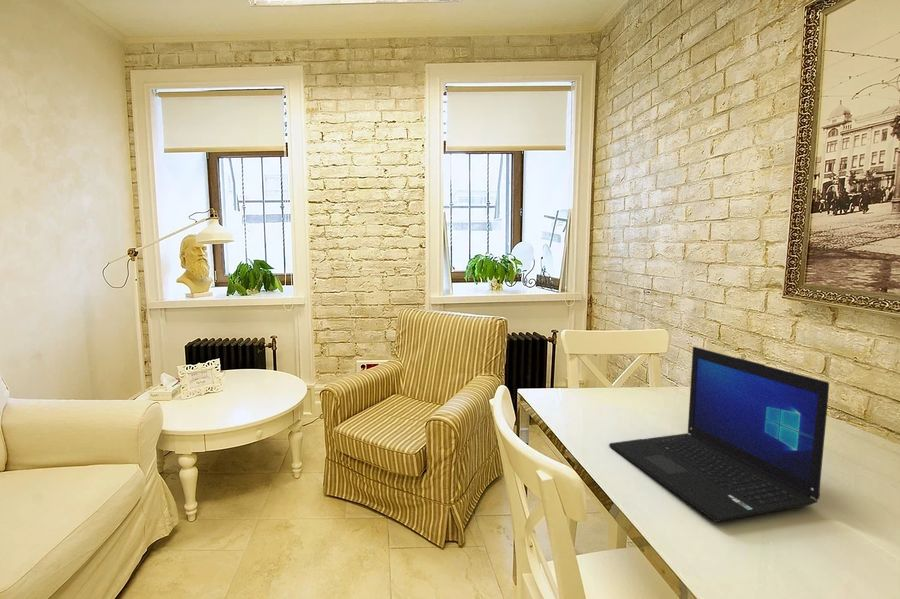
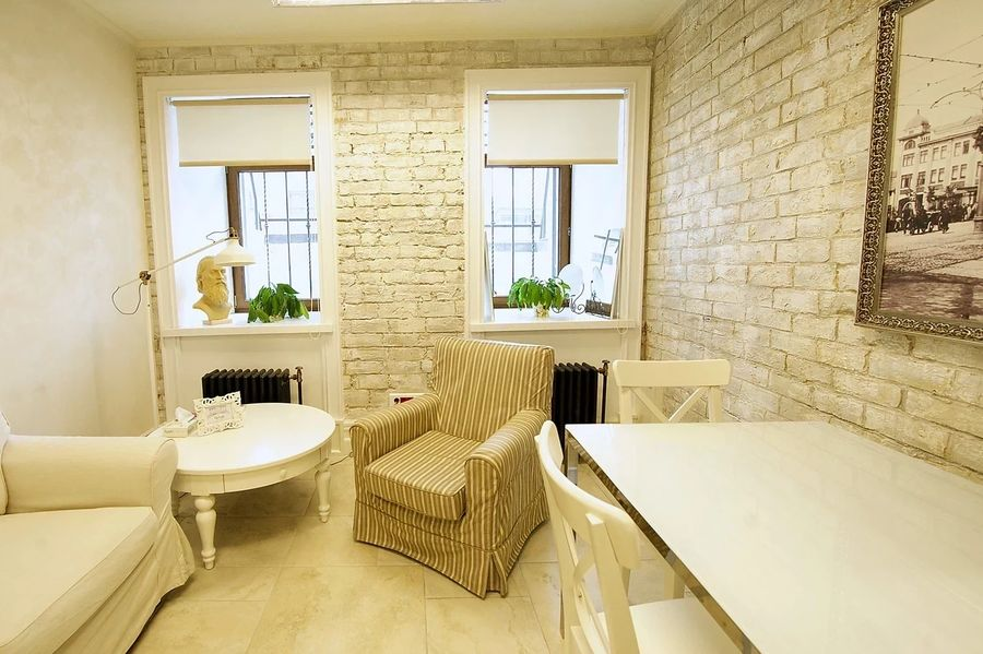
- laptop (704, 419)
